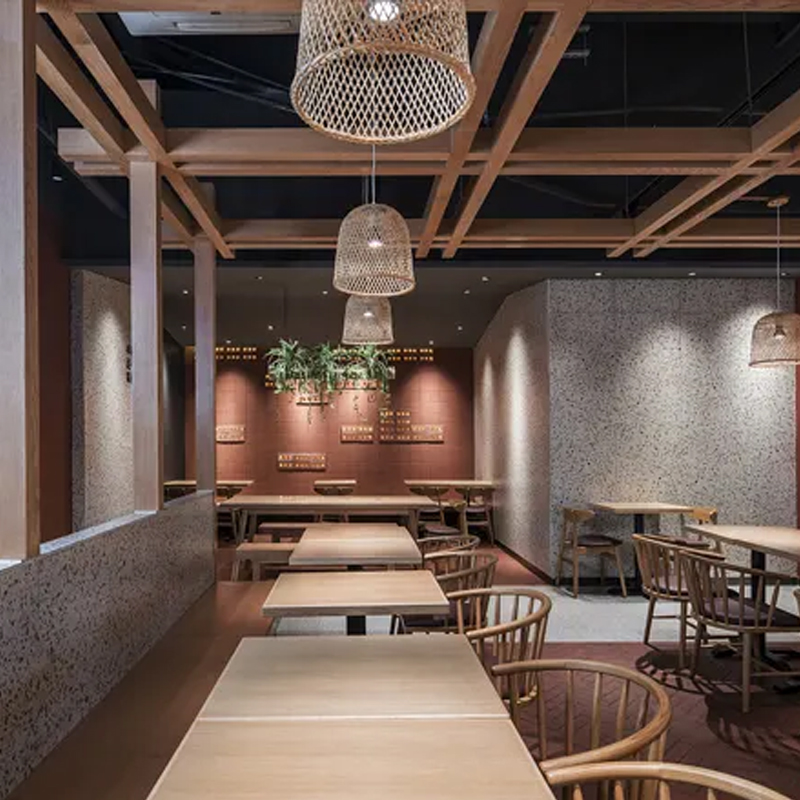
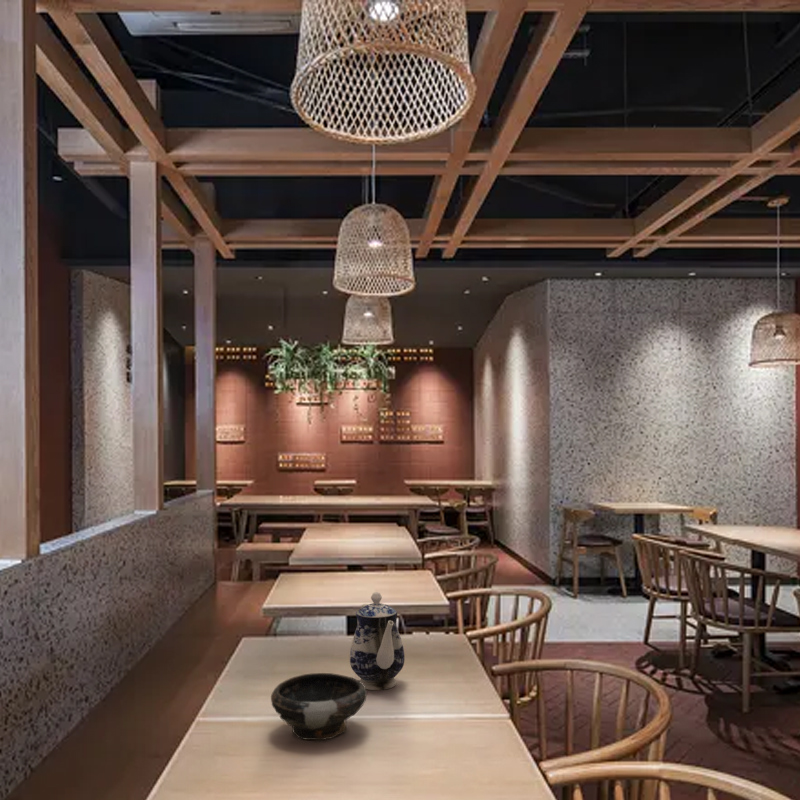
+ bowl (319, 708)
+ teapot (376, 638)
